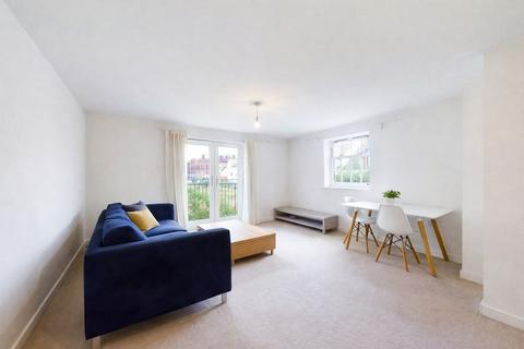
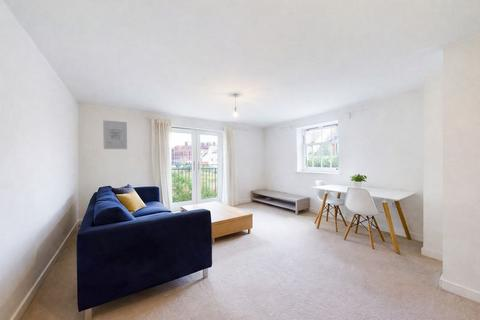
+ wall art (115, 135)
